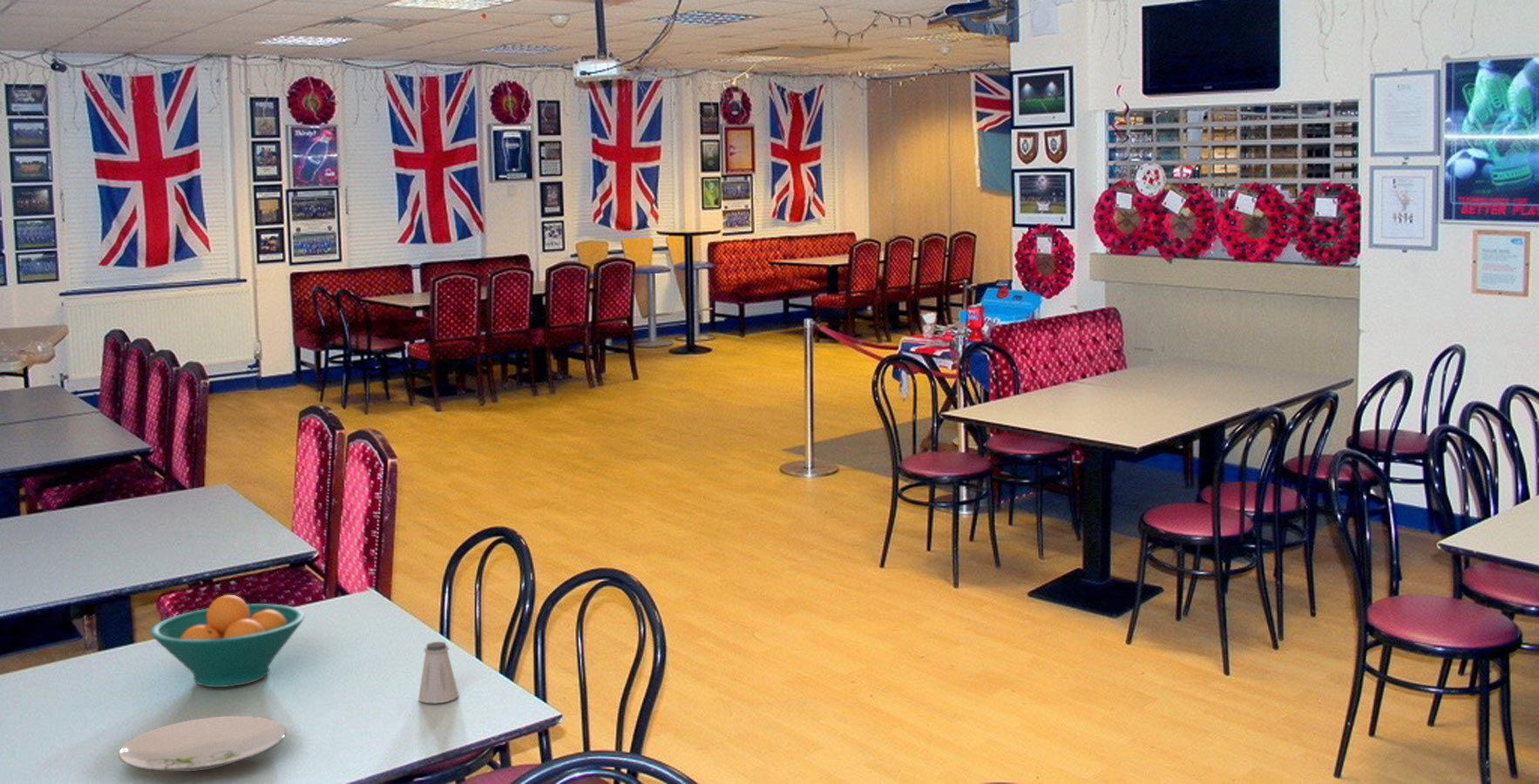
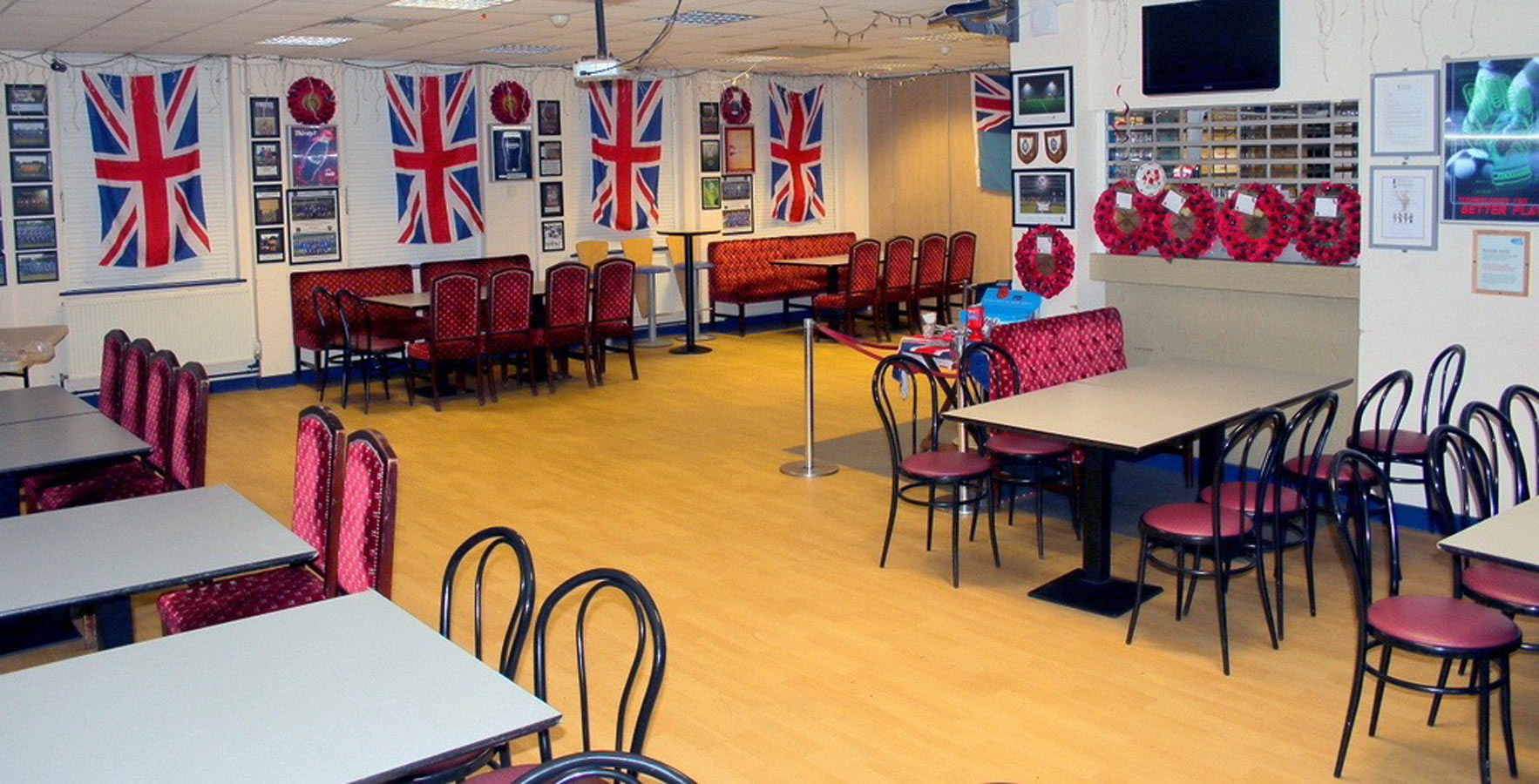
- saltshaker (437, 670)
- fruit bowl (229, 637)
- plate (204, 750)
